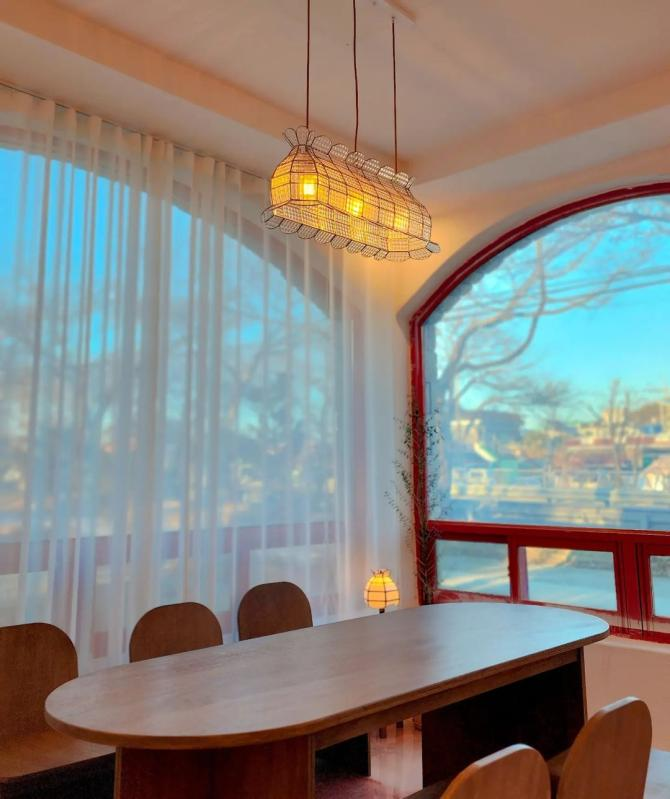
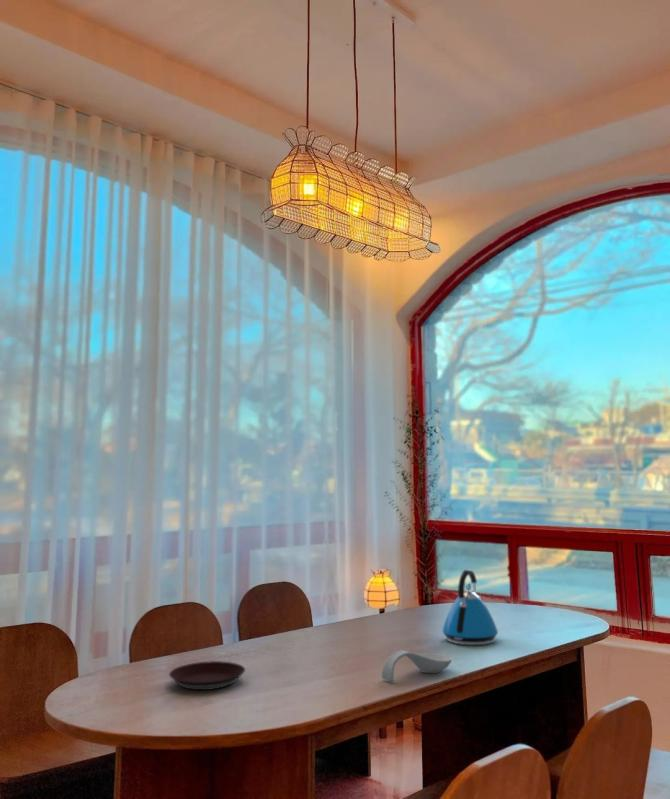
+ spoon rest (417, 661)
+ kettle (468, 604)
+ plate (207, 676)
